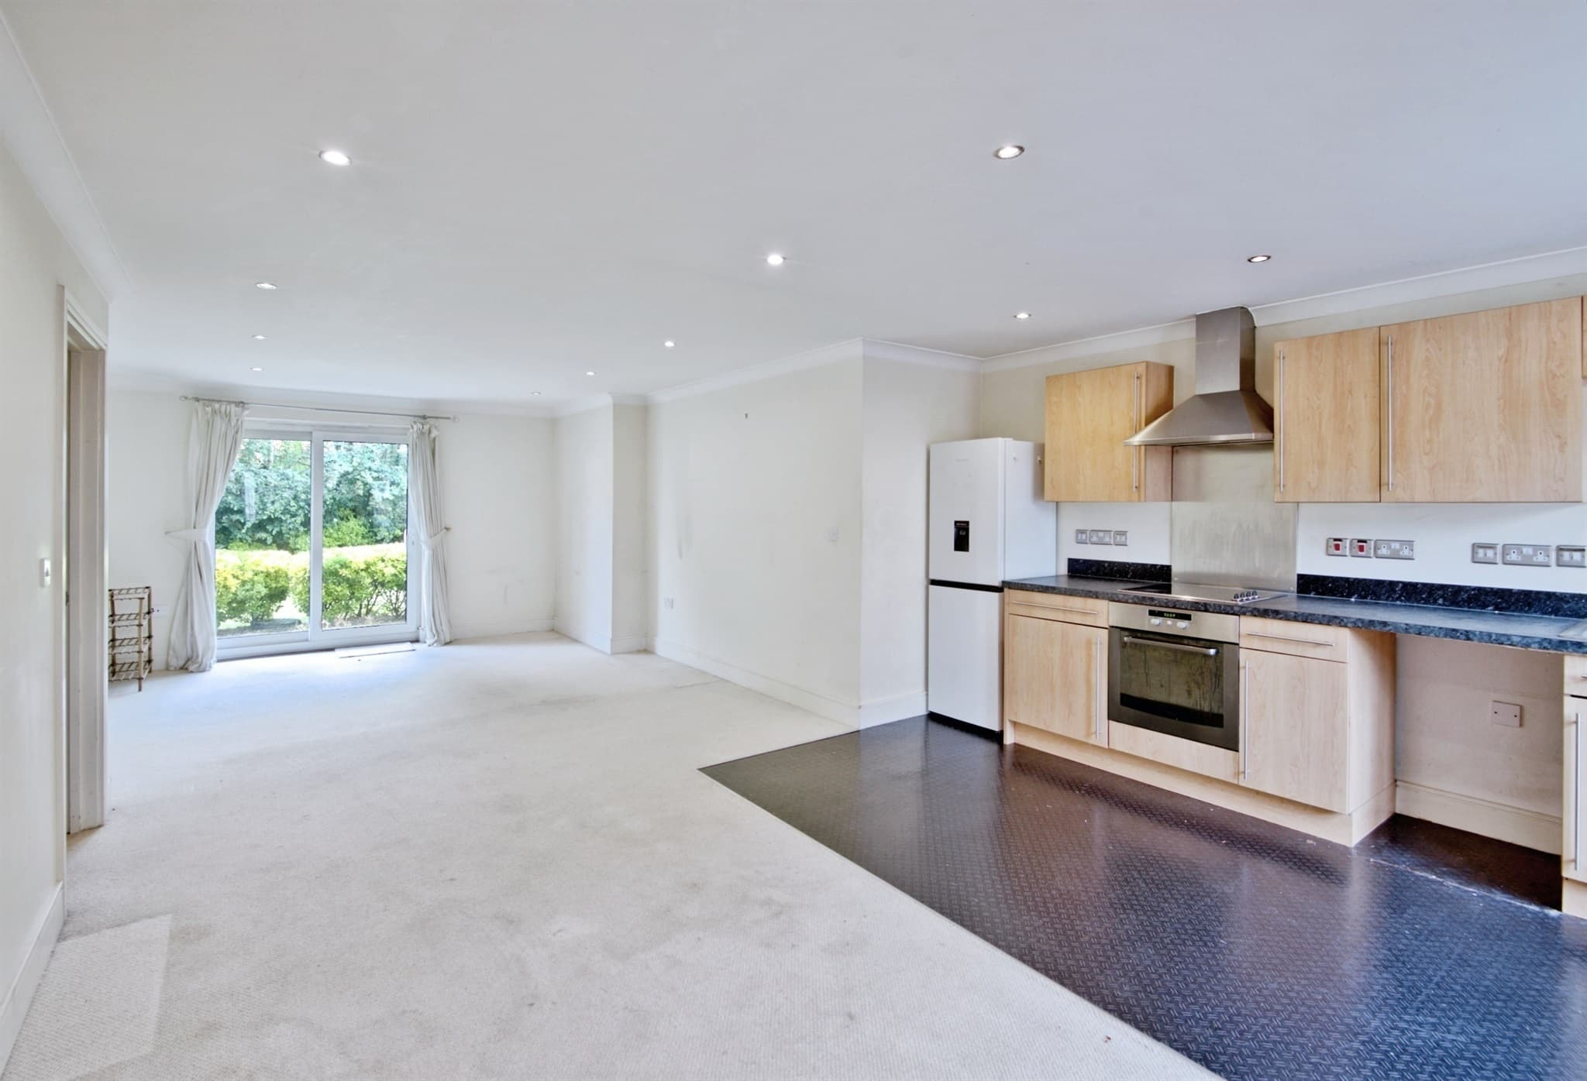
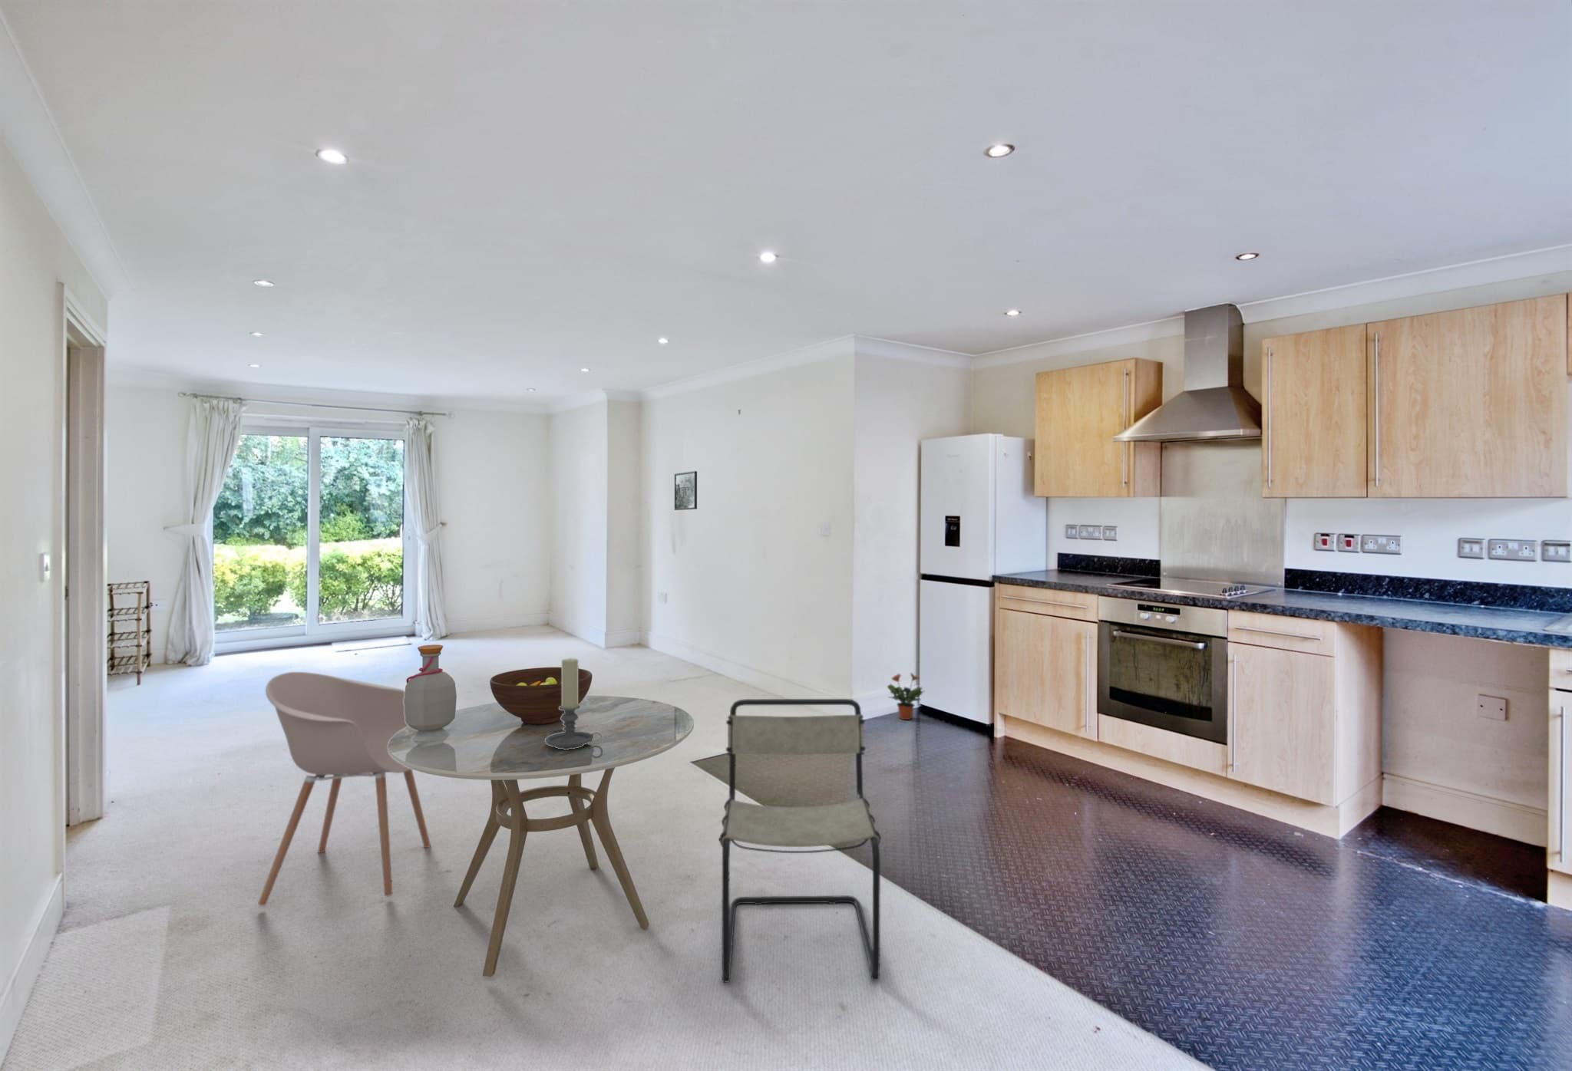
+ chair (798, 827)
+ chair (349, 774)
+ dining table (549, 820)
+ bottle (430, 690)
+ candle holder (575, 701)
+ fruit bowl (542, 697)
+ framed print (686, 491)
+ potted plant (905, 695)
